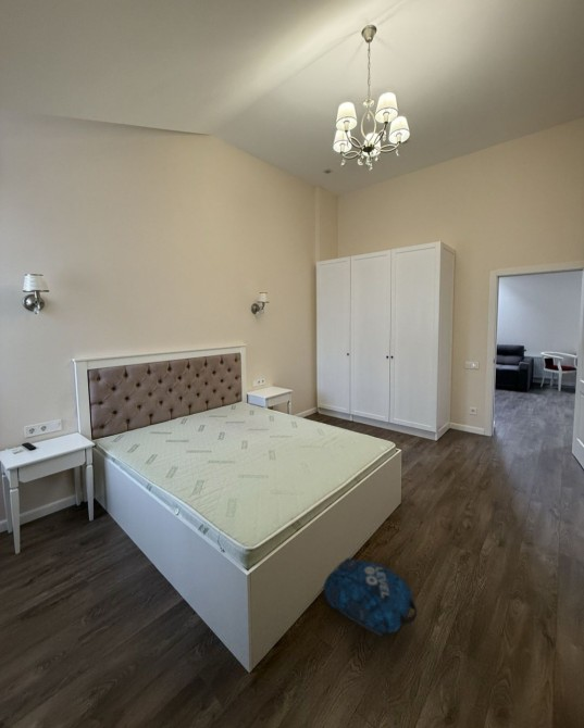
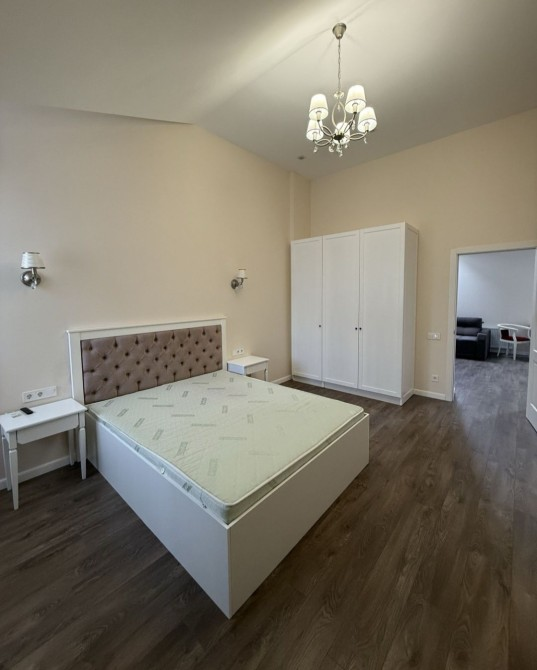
- backpack (370, 592)
